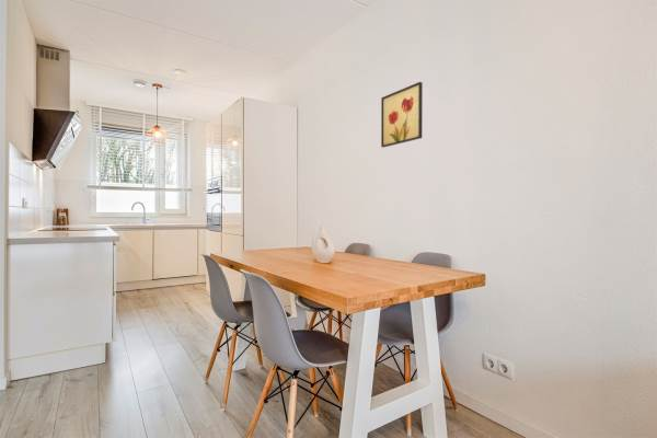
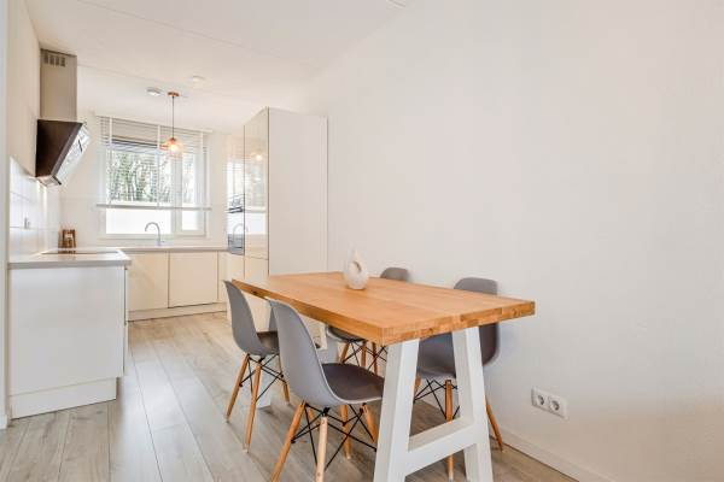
- wall art (401, 116)
